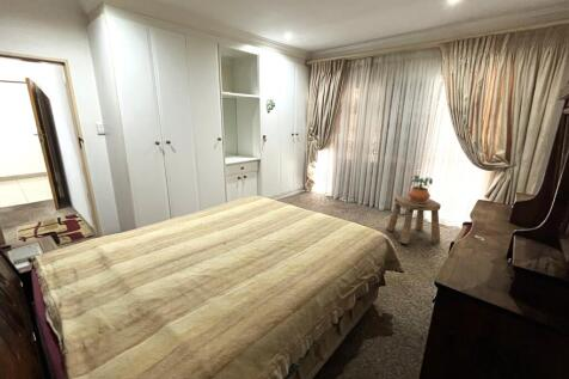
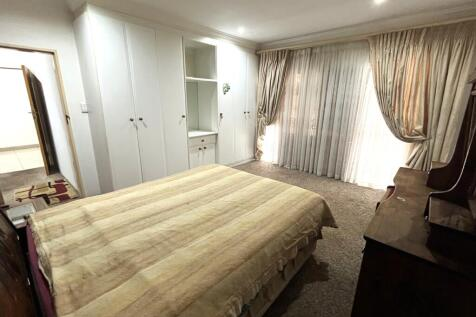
- potted plant (418, 187)
- stool (416, 218)
